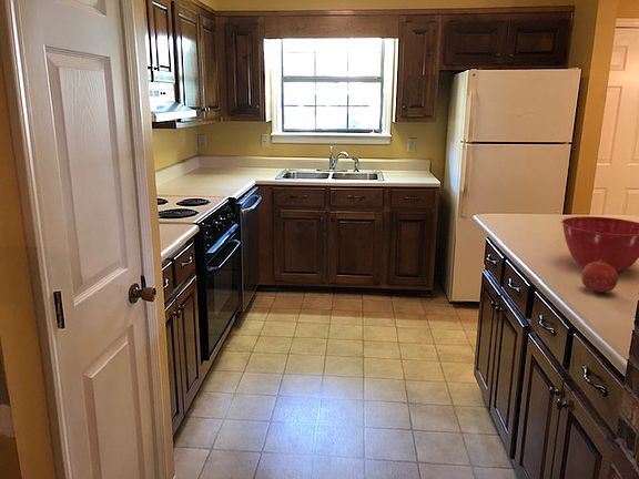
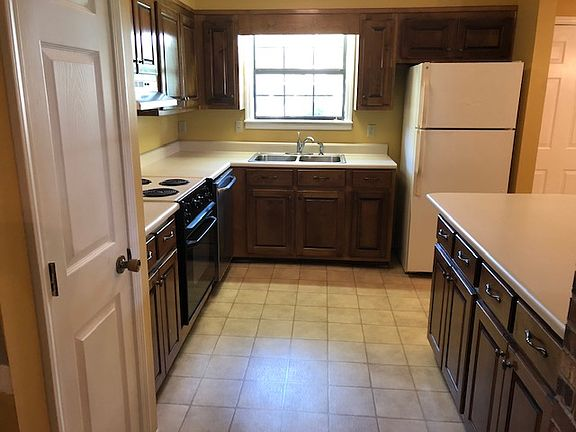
- mixing bowl (604, 245)
- fruit (599, 275)
